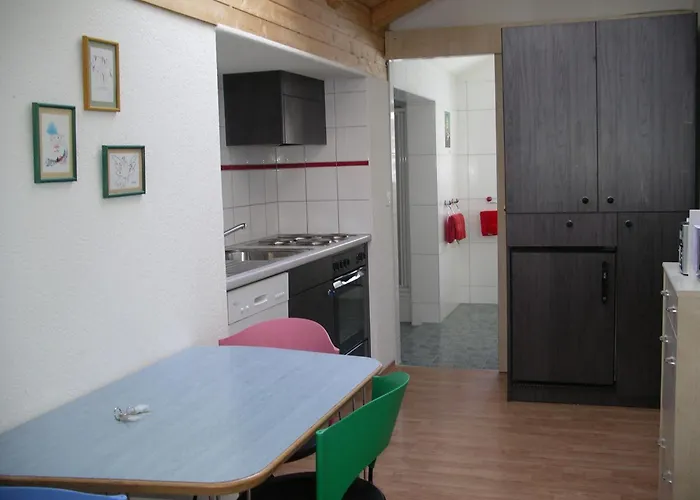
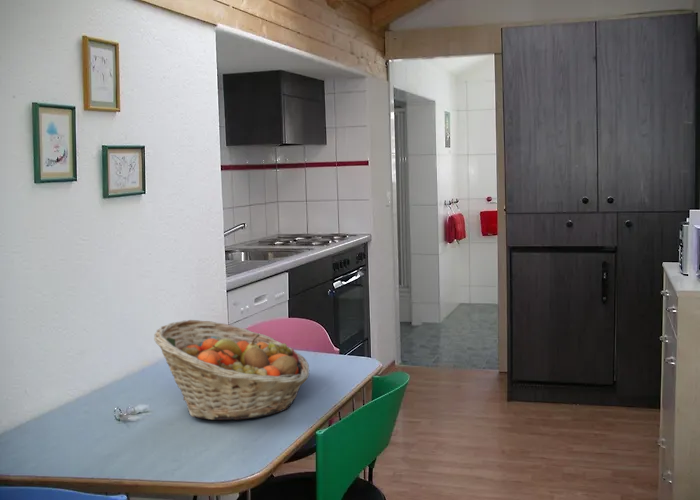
+ fruit basket (234, 364)
